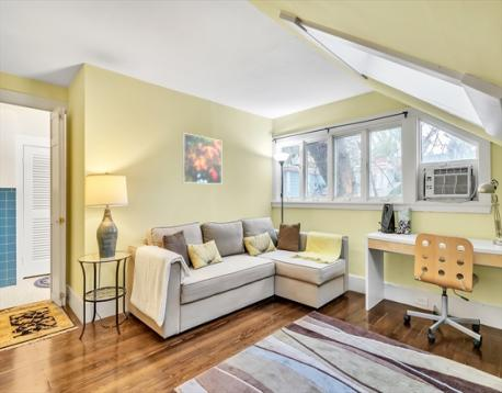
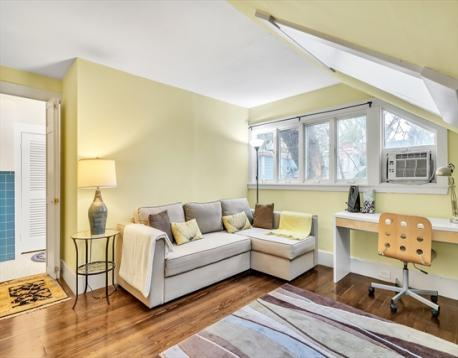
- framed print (203, 160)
